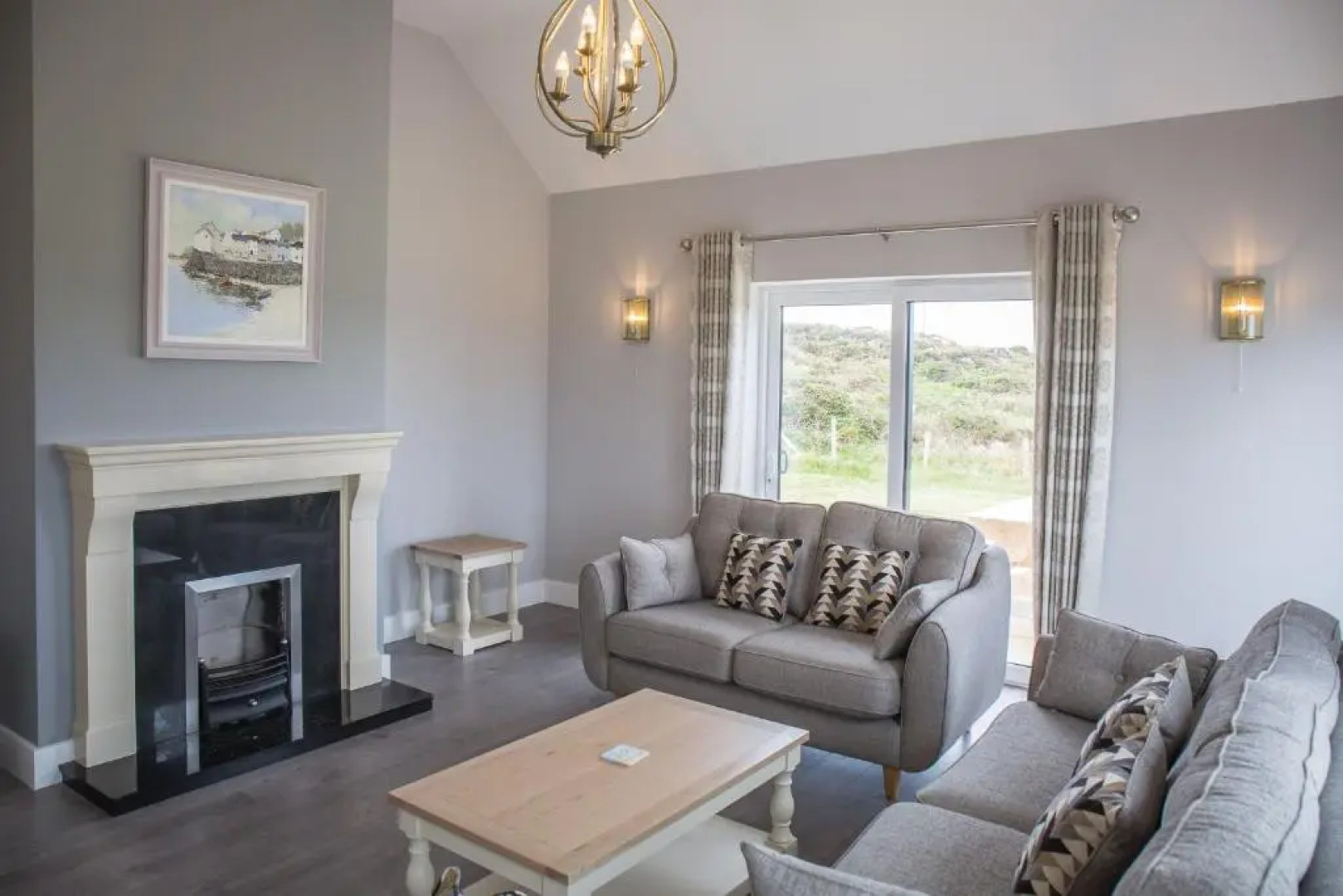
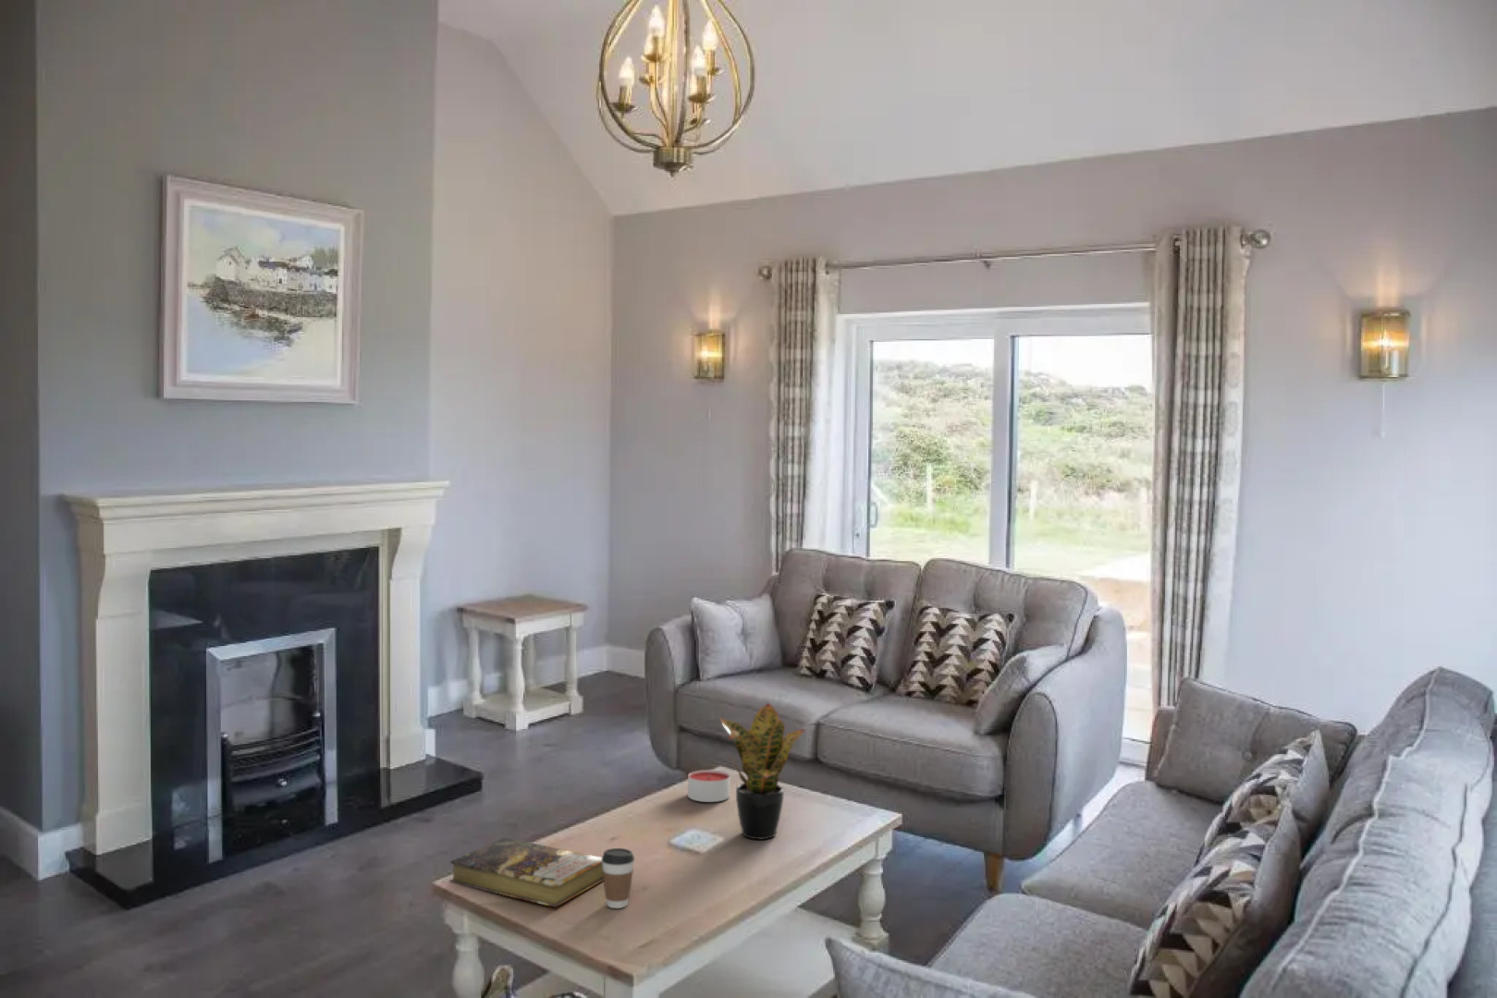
+ coffee cup (618, 878)
+ book (528, 870)
+ potted plant (757, 767)
+ candle (708, 784)
